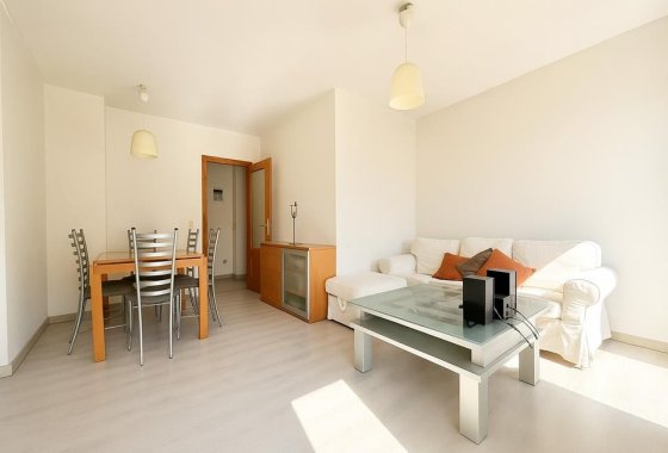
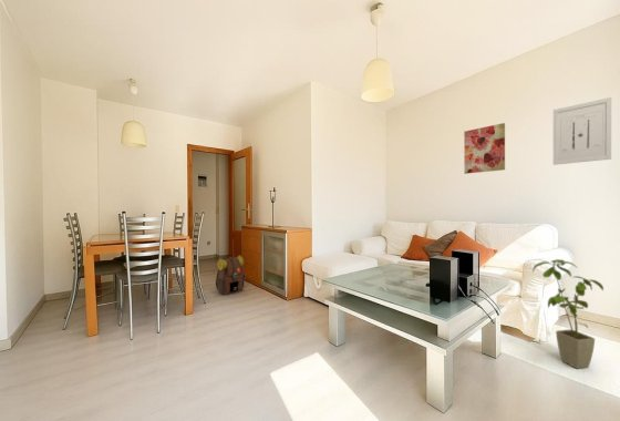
+ wall art (483, 150)
+ wall art (580, 133)
+ backpack (228, 273)
+ house plant (566, 311)
